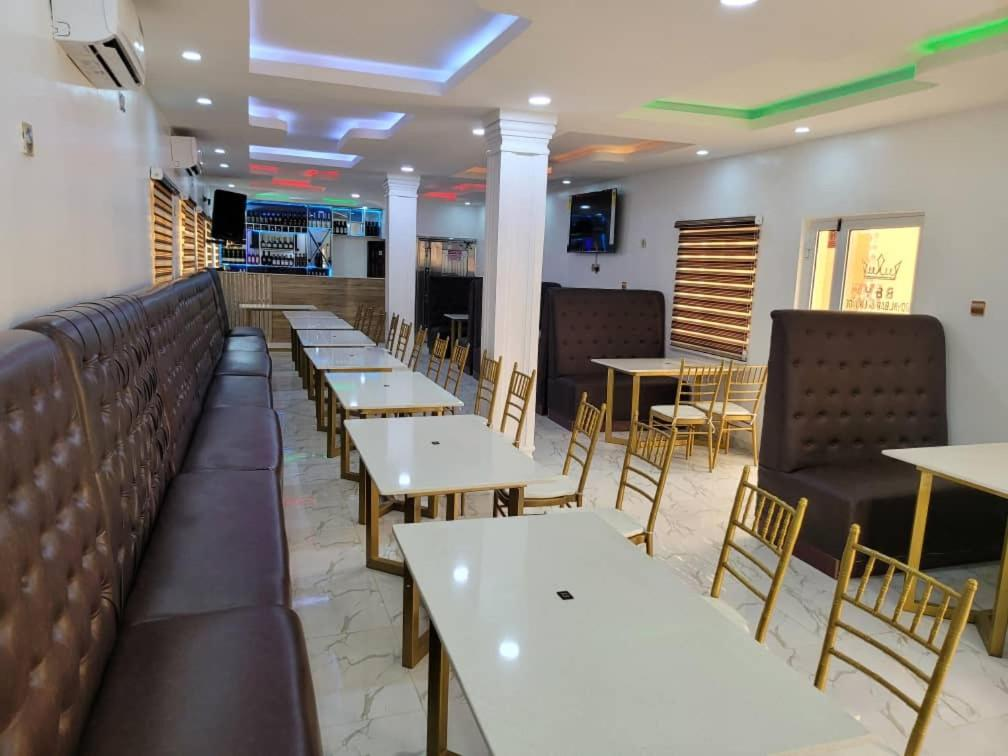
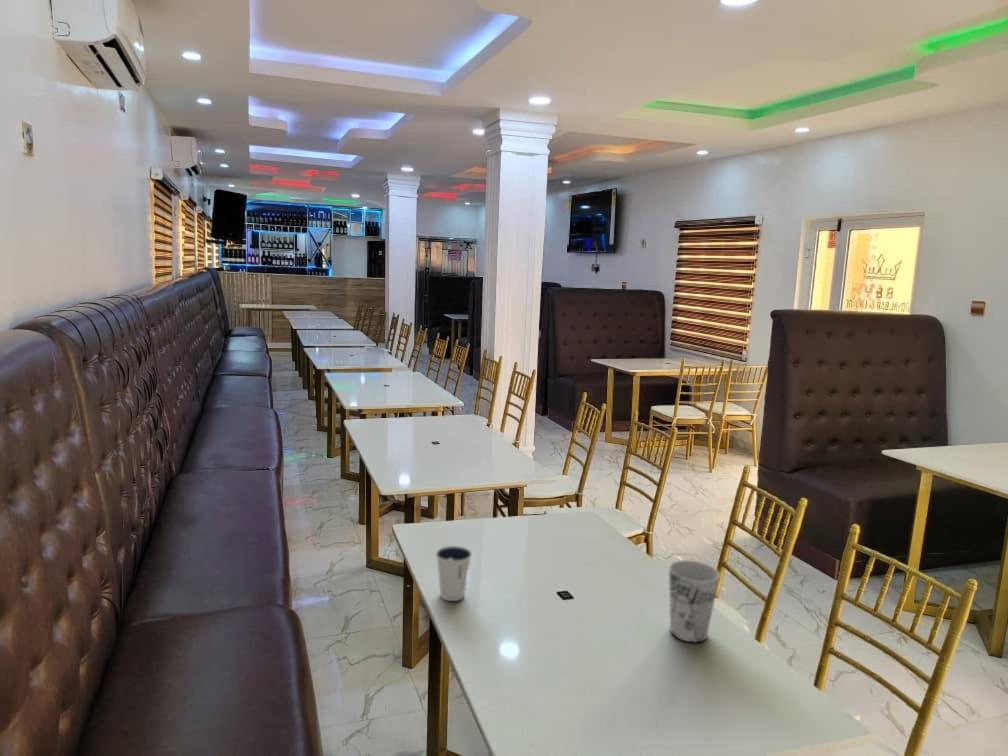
+ cup (691, 602)
+ dixie cup (453, 574)
